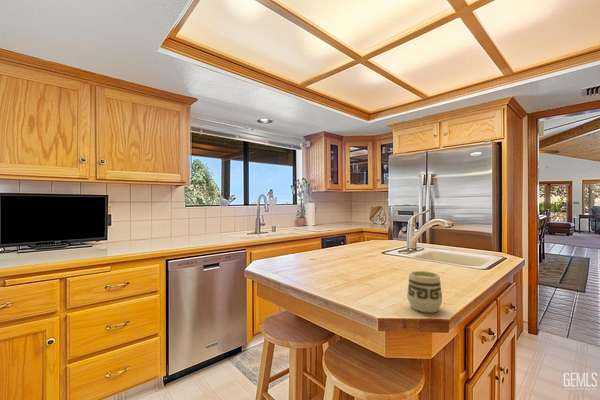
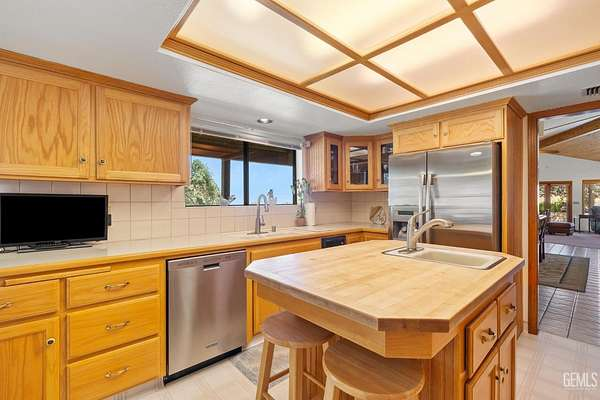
- cup (424, 291)
